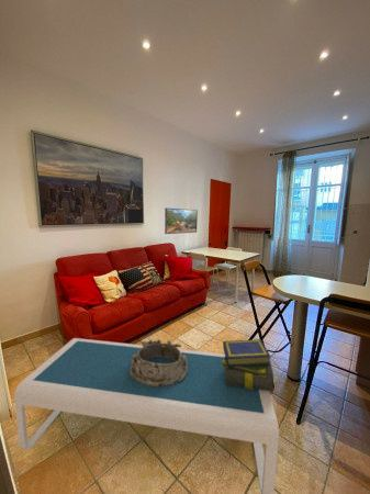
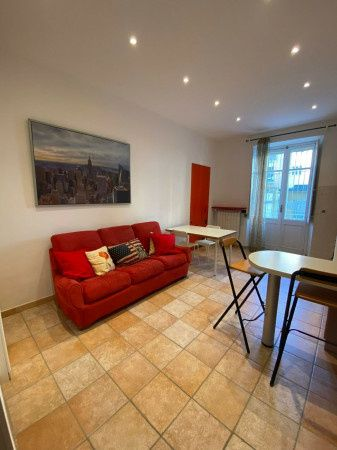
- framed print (182, 221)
- stack of books (246, 362)
- coffee table (150, 398)
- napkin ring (158, 356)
